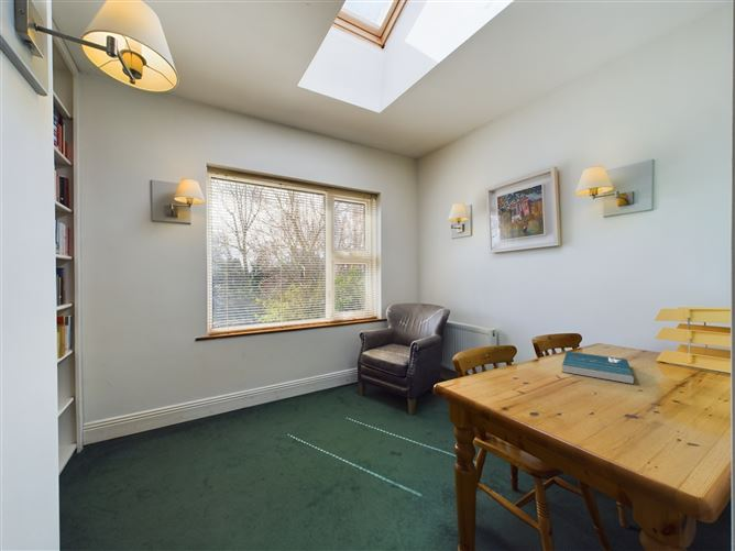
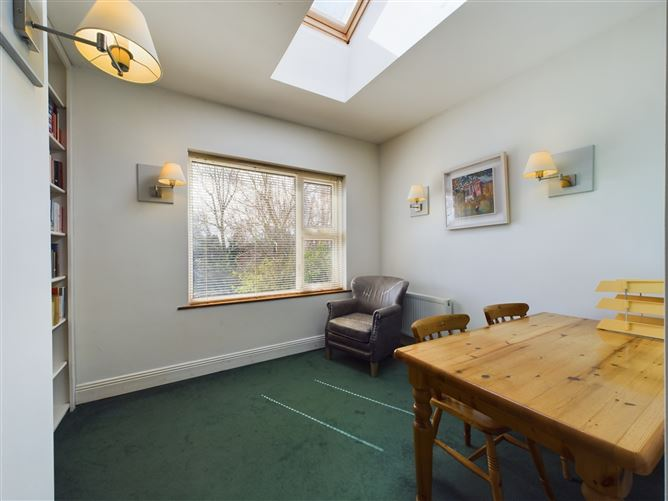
- book (595, 365)
